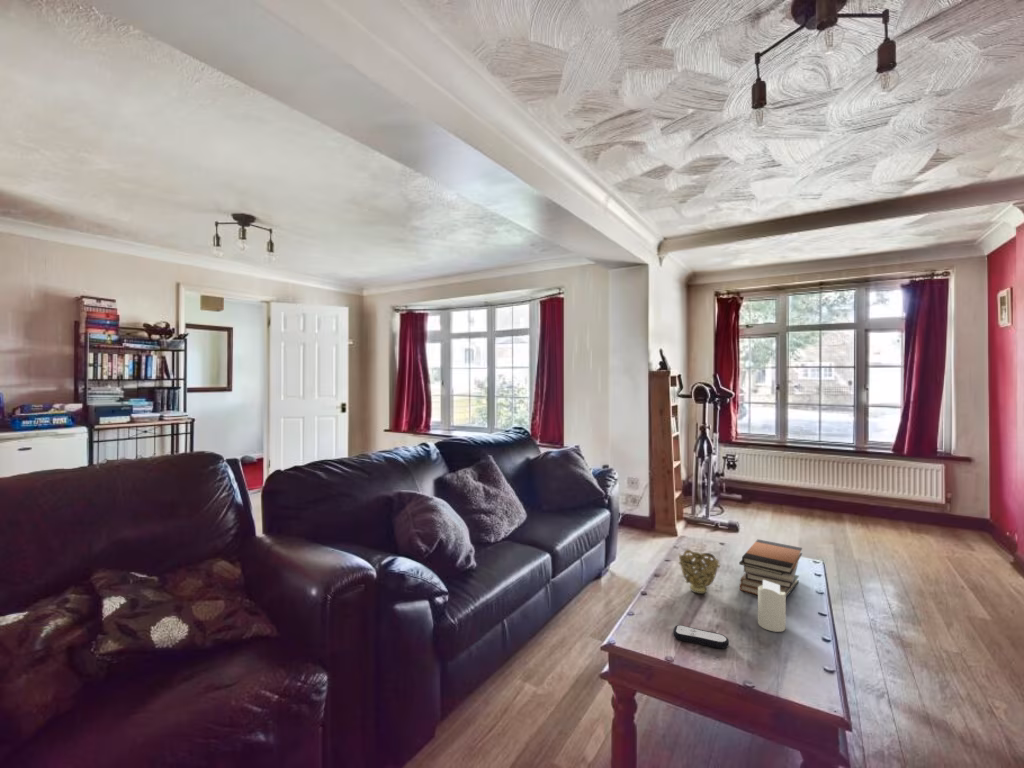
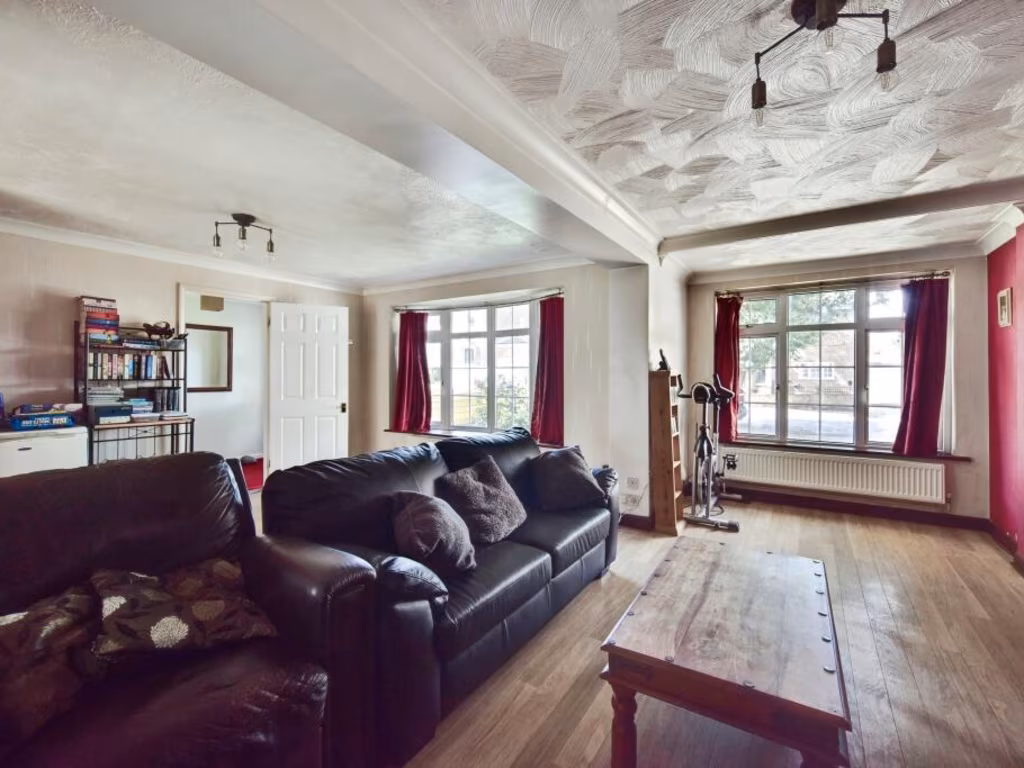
- book stack (771, 568)
- decorative bowl (698, 573)
- candle (771, 604)
- remote control (700, 636)
